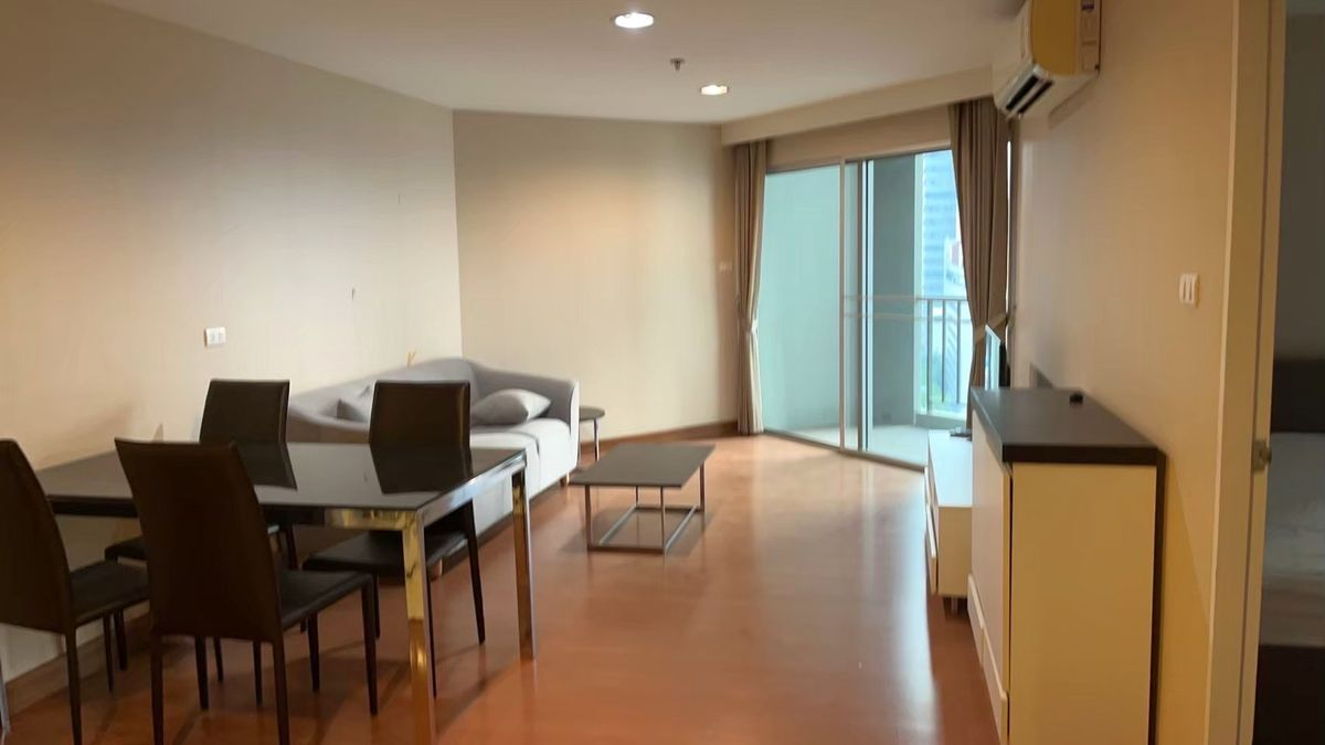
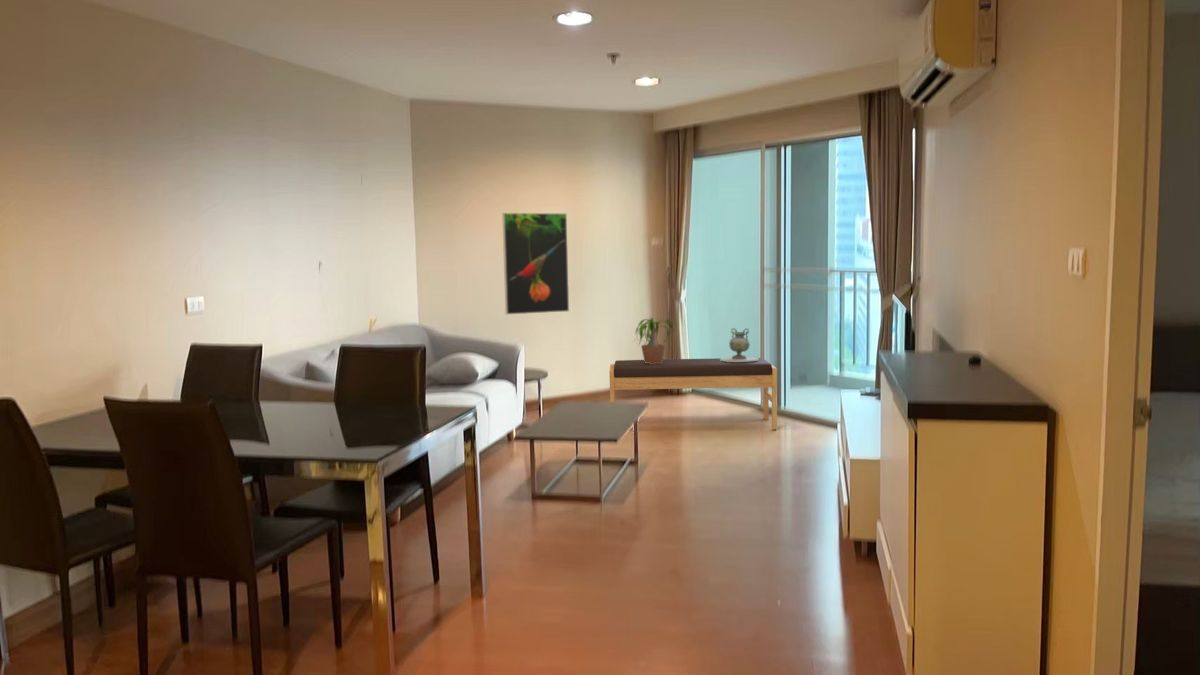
+ bench (691, 388)
+ potted plant (655, 340)
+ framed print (536, 263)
+ decorative vase (739, 344)
